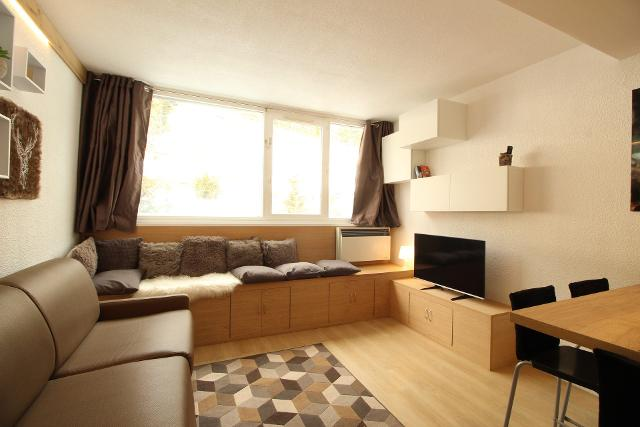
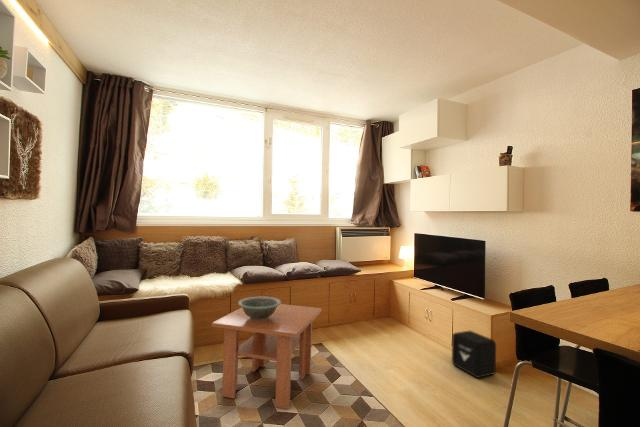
+ decorative bowl (259, 309)
+ coffee table (270, 349)
+ air purifier (472, 353)
